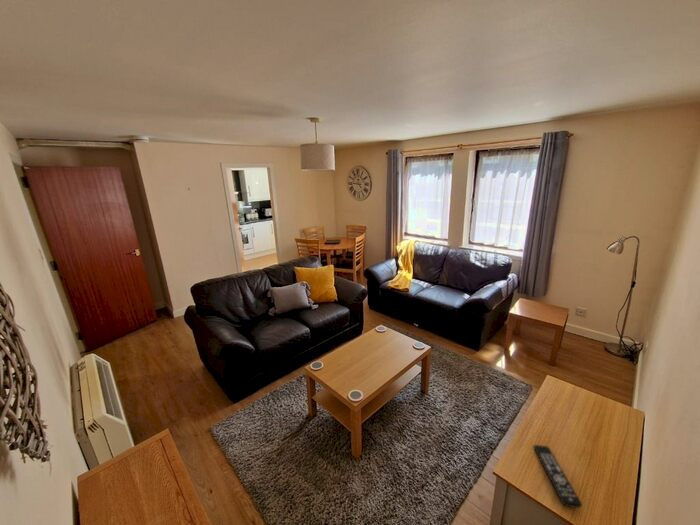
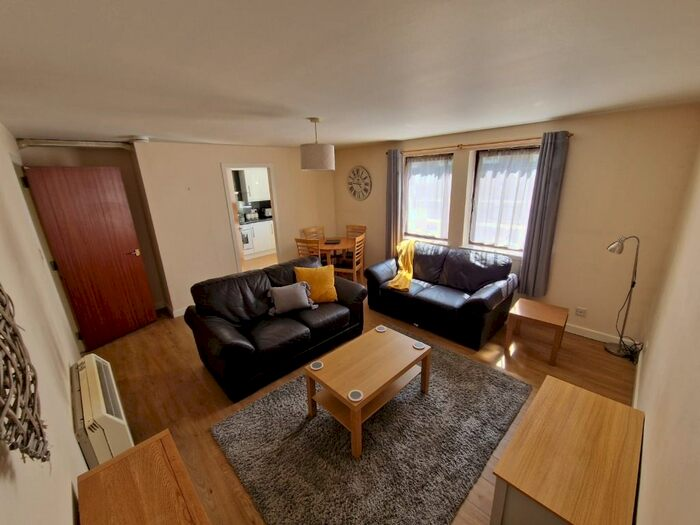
- remote control (555, 473)
